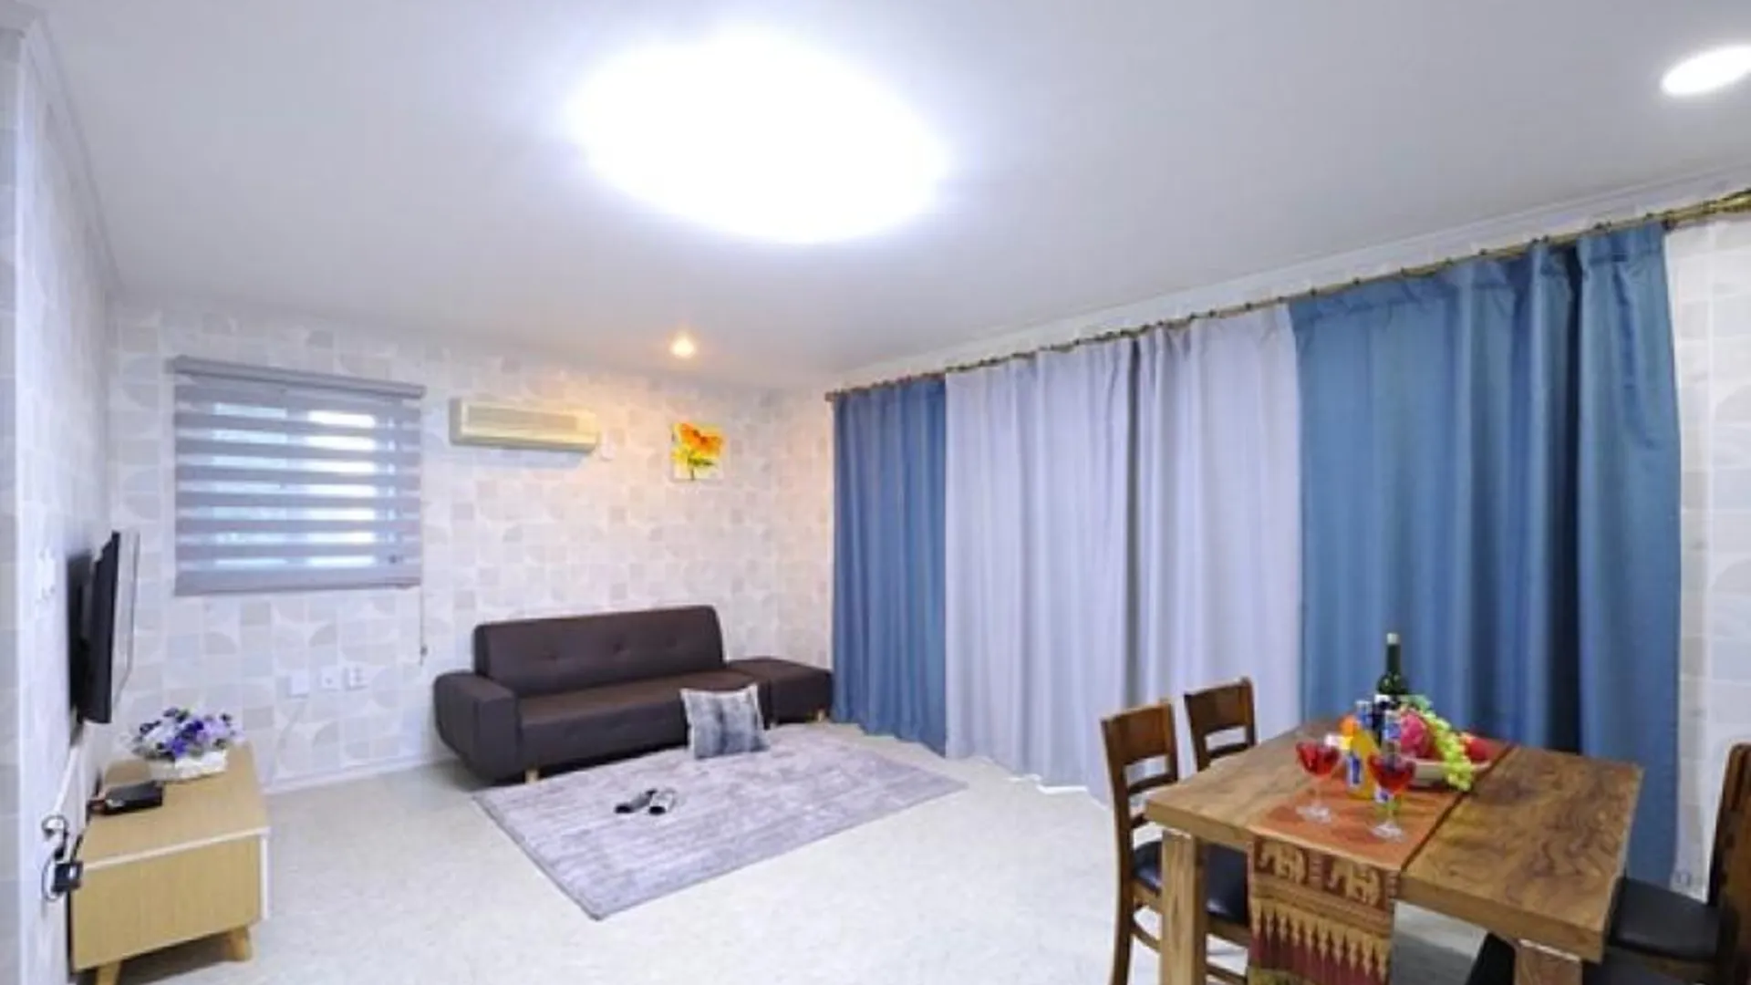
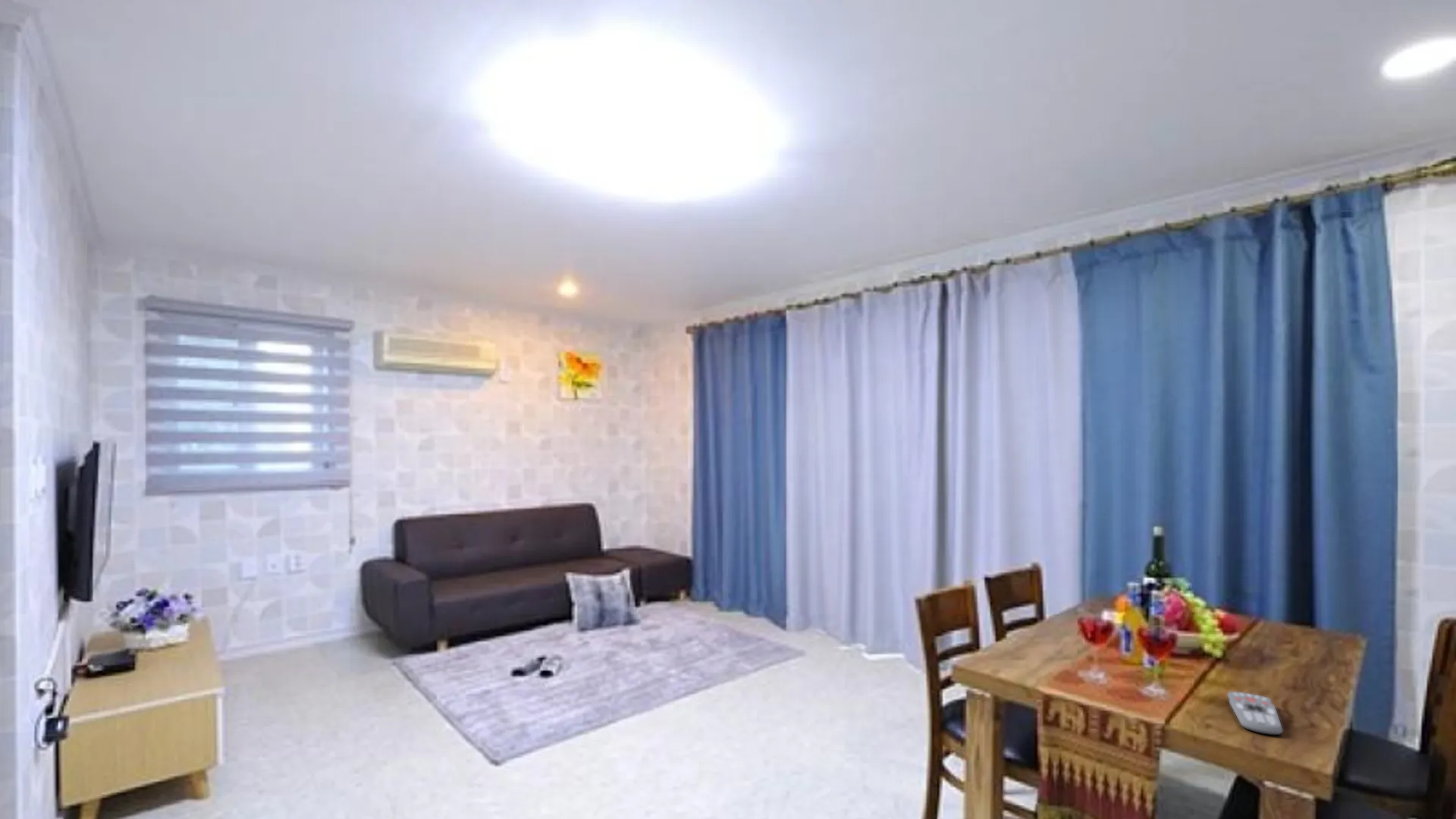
+ remote control (1255, 713)
